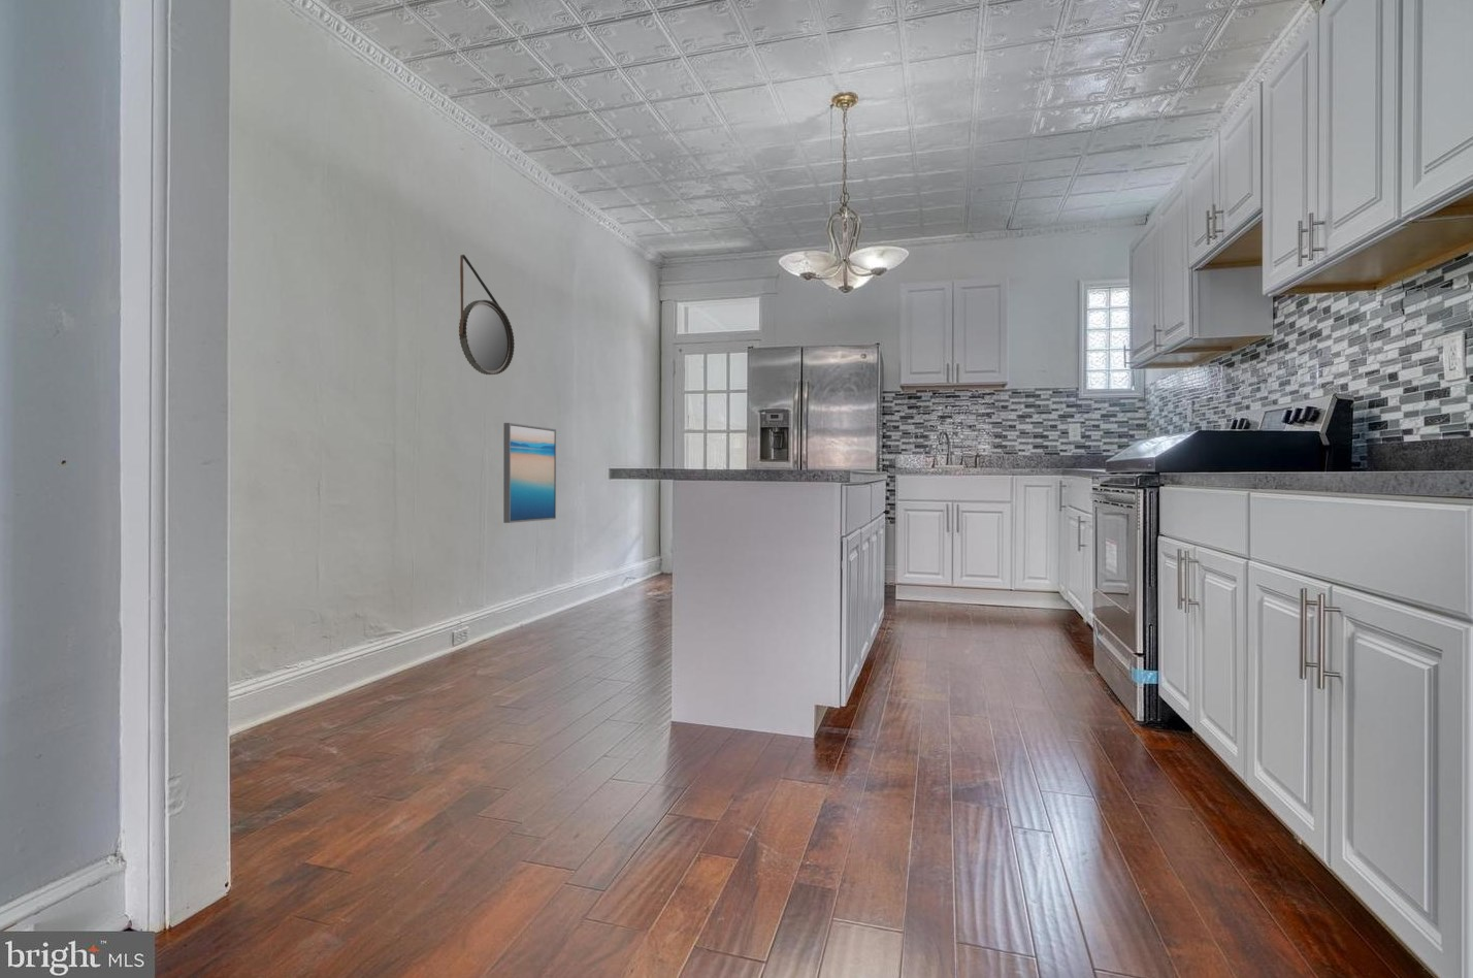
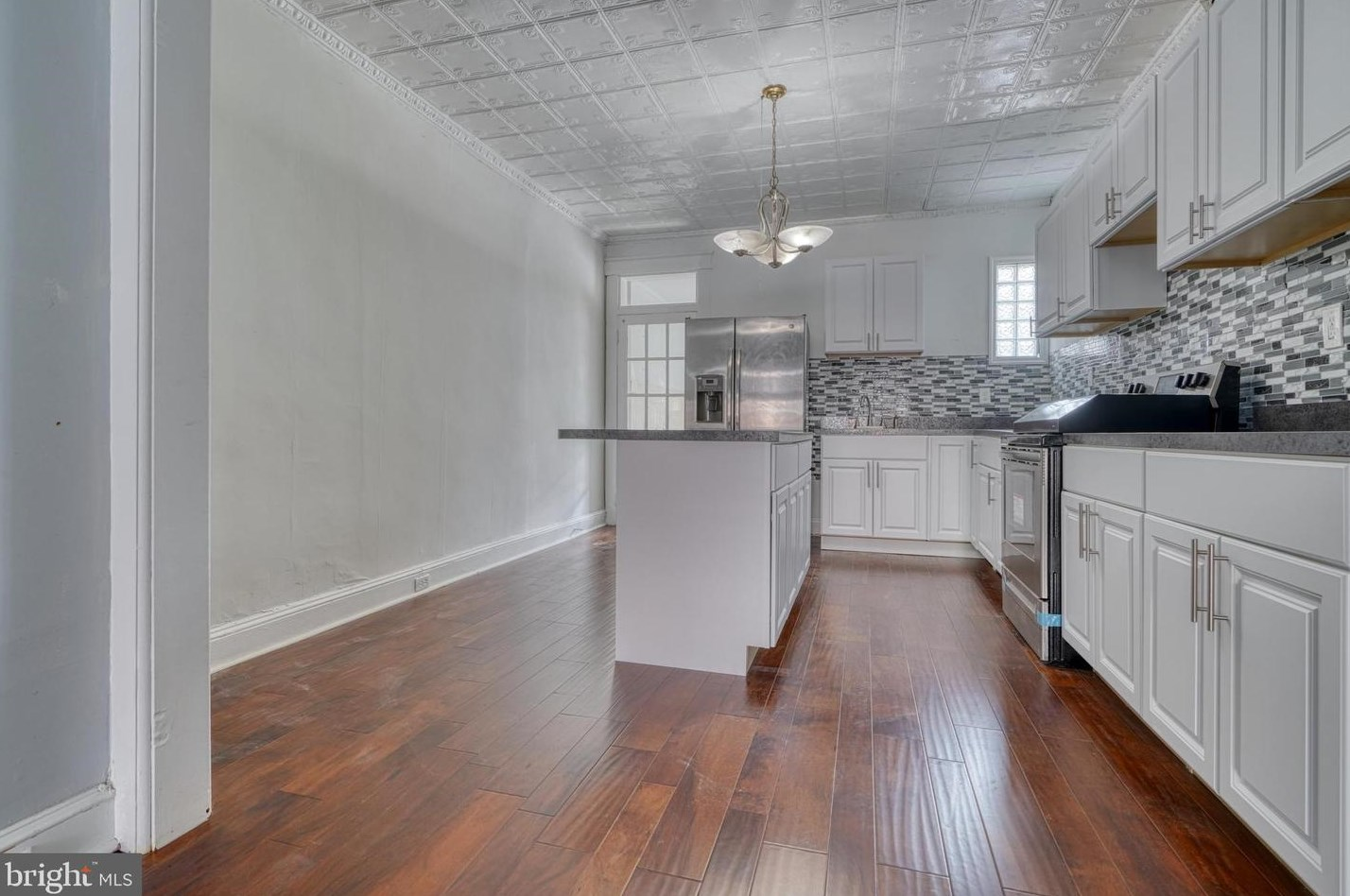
- wall art (531, 474)
- home mirror (487, 320)
